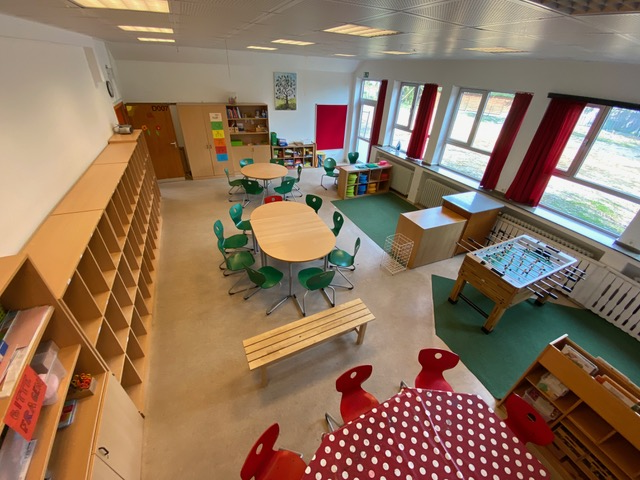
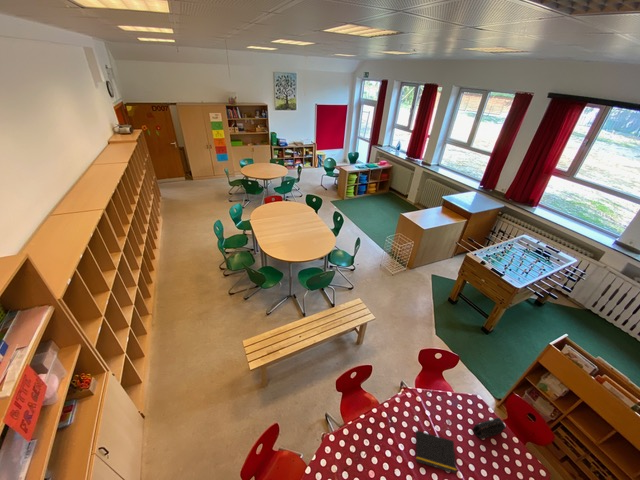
+ notepad (435, 451)
+ pencil case (490, 426)
